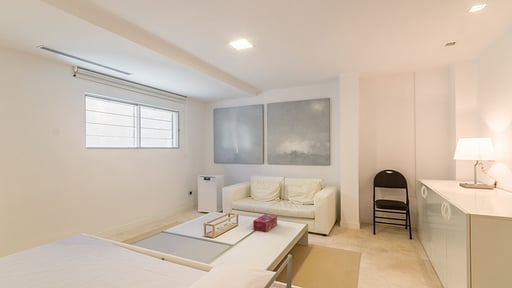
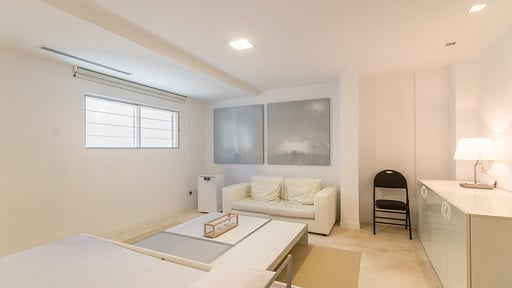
- tissue box (265, 222)
